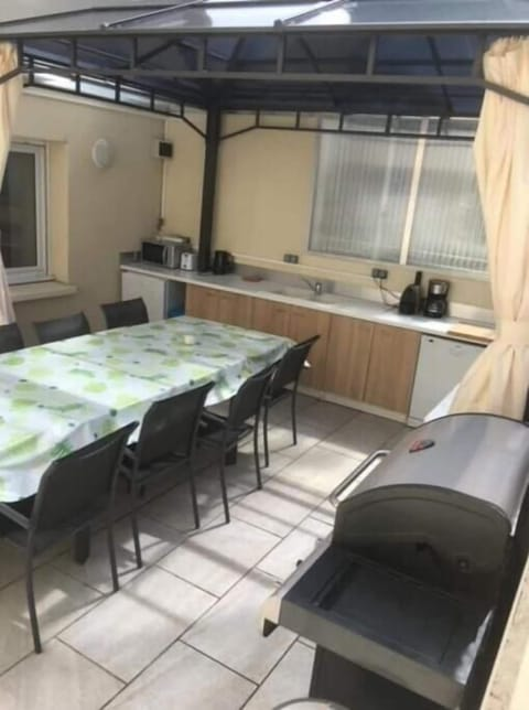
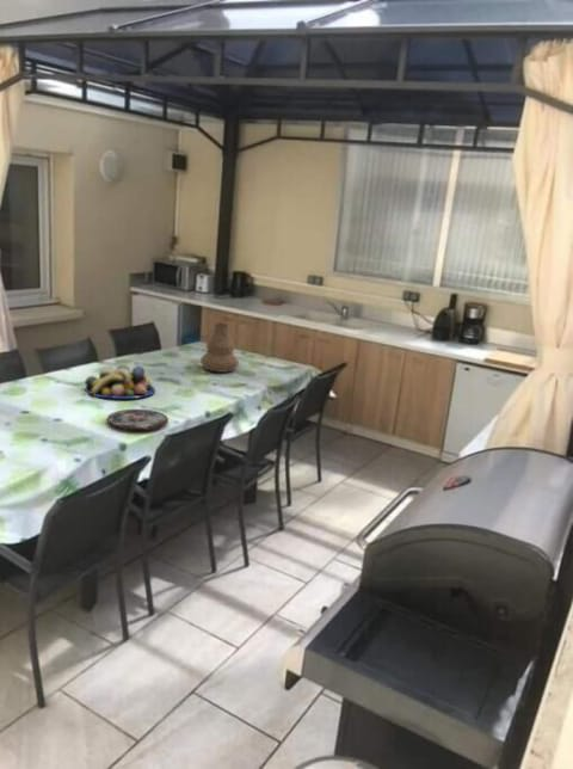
+ vase (220, 346)
+ plate (137, 419)
+ fruit bowl (121, 379)
